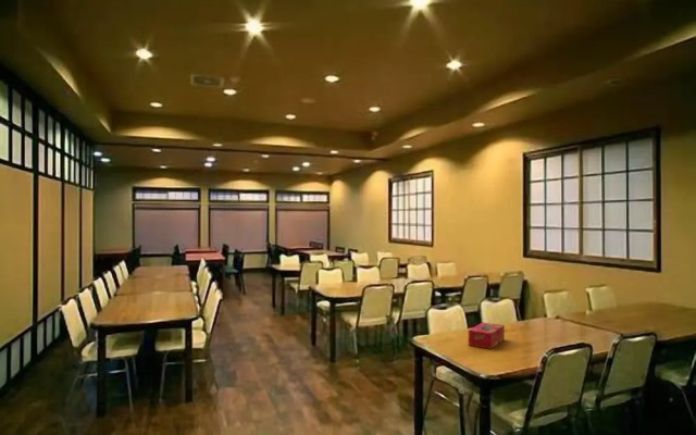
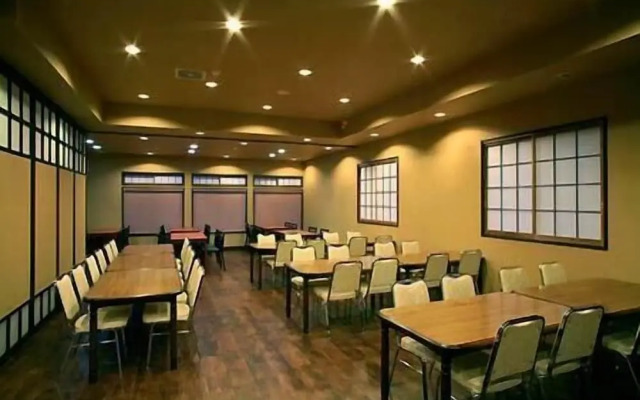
- tissue box (486, 334)
